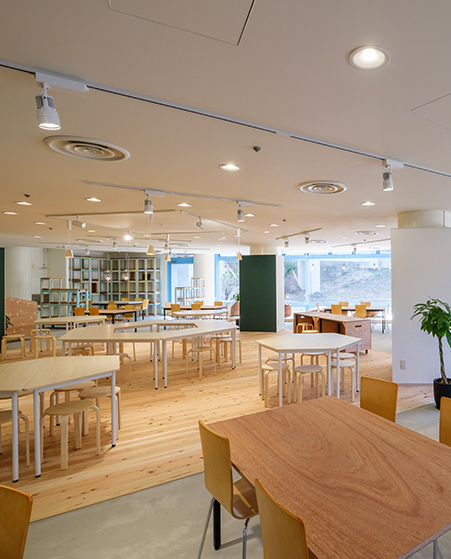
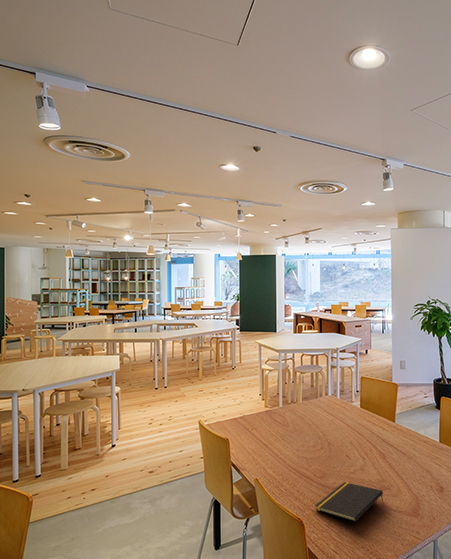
+ notepad (349, 499)
